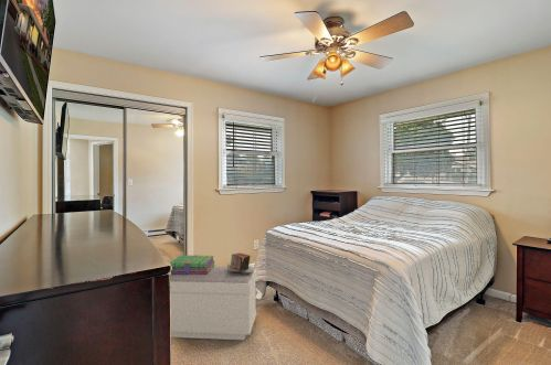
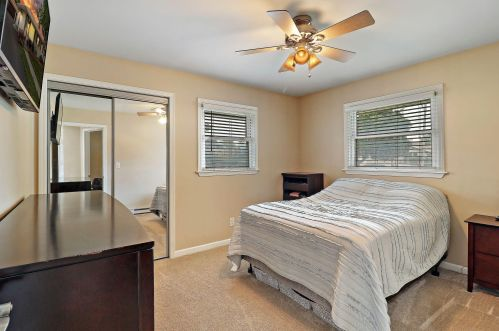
- decorative box (240, 264)
- bench (209, 299)
- stack of books (192, 264)
